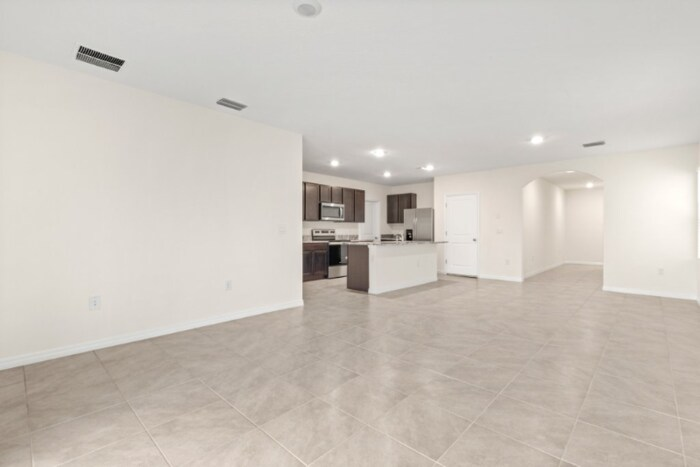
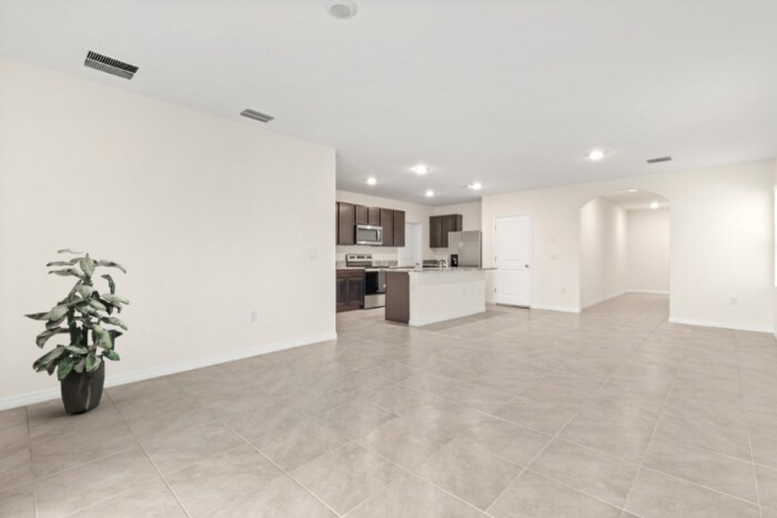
+ indoor plant (80, 328)
